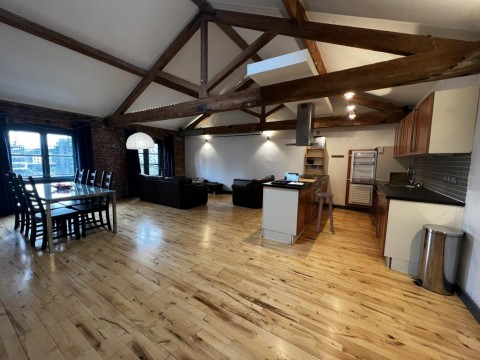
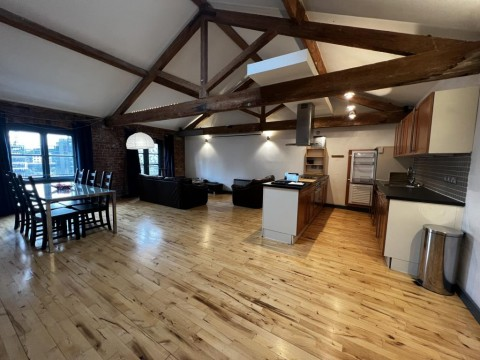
- stool (325, 213)
